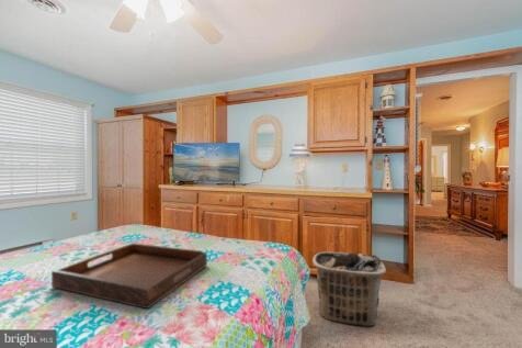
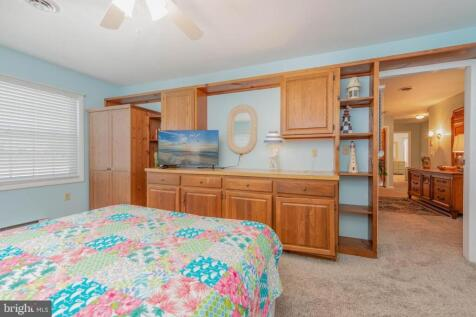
- serving tray (138, 267)
- clothes hamper (347, 282)
